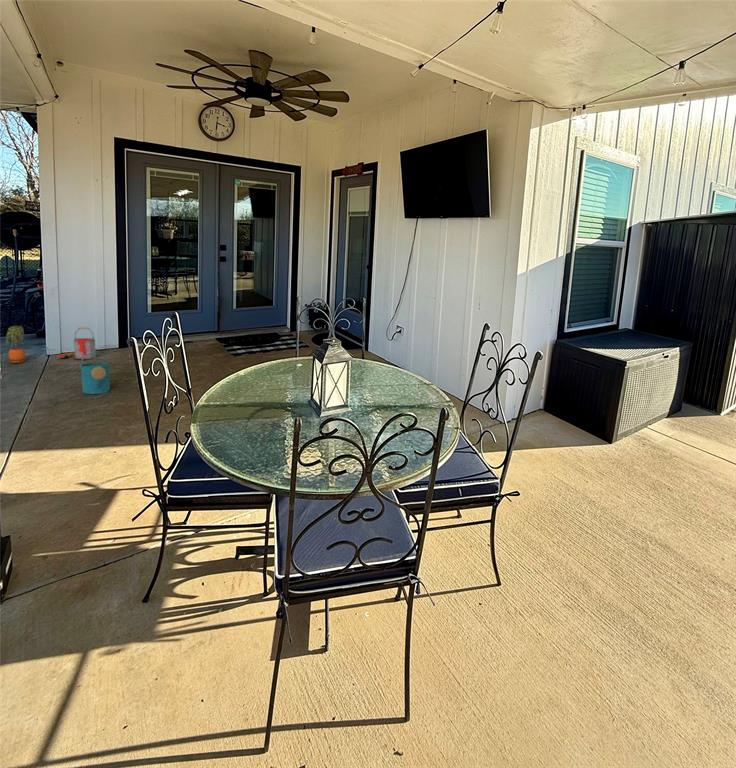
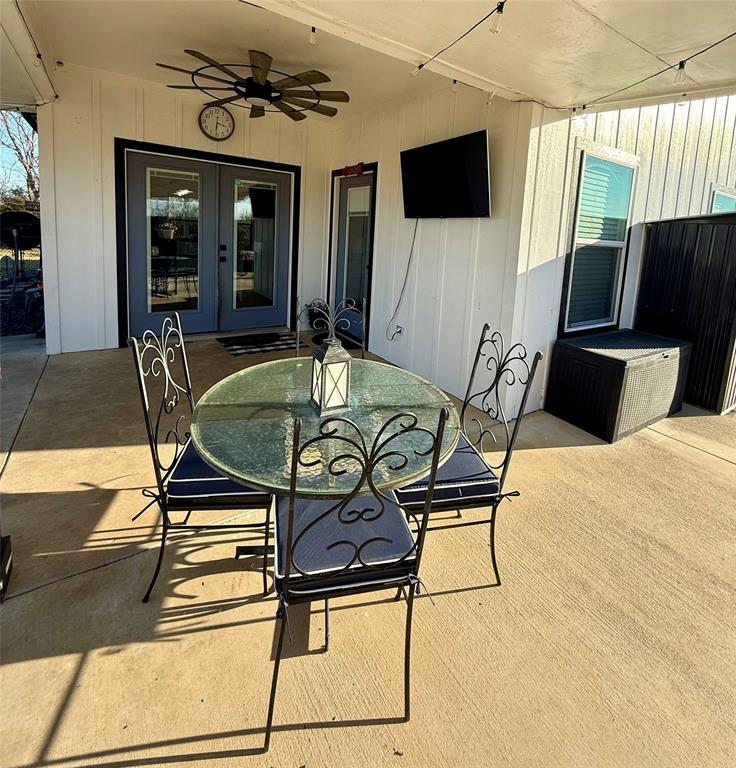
- potted plant (15, 343)
- bucket (76, 342)
- watering can (96, 373)
